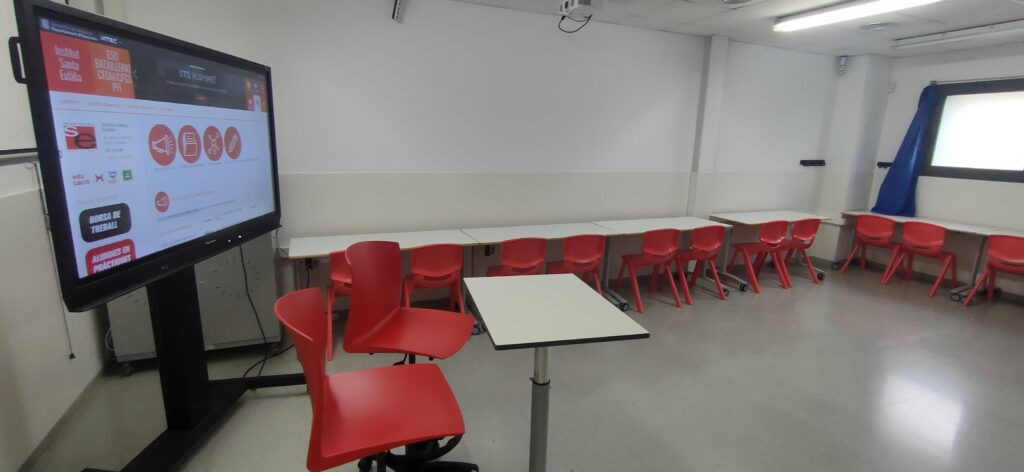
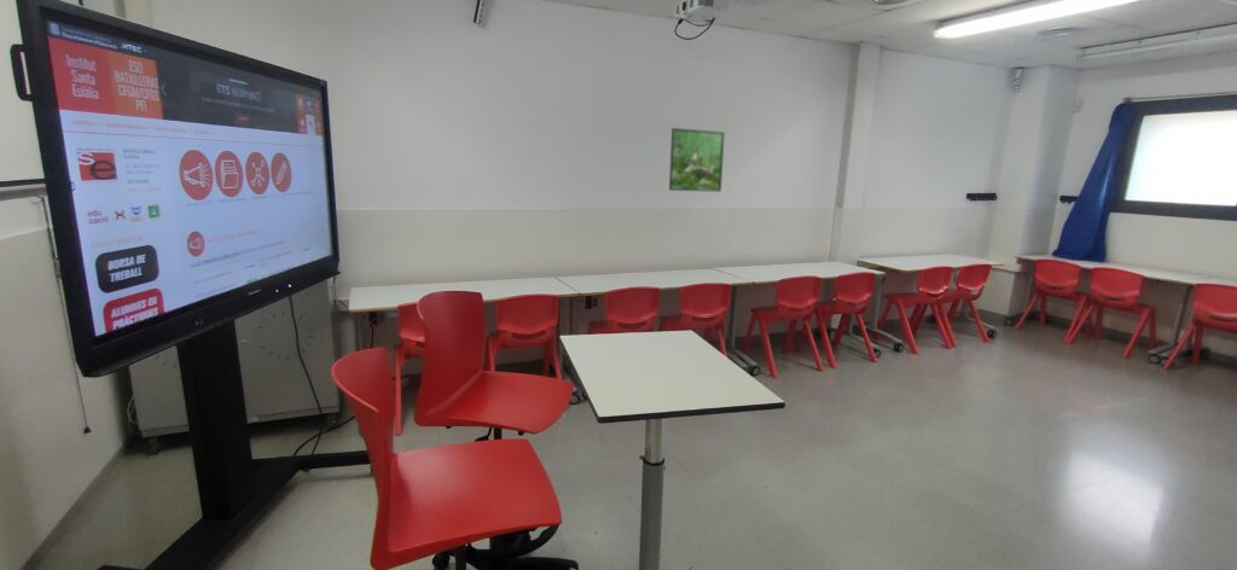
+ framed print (697, 161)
